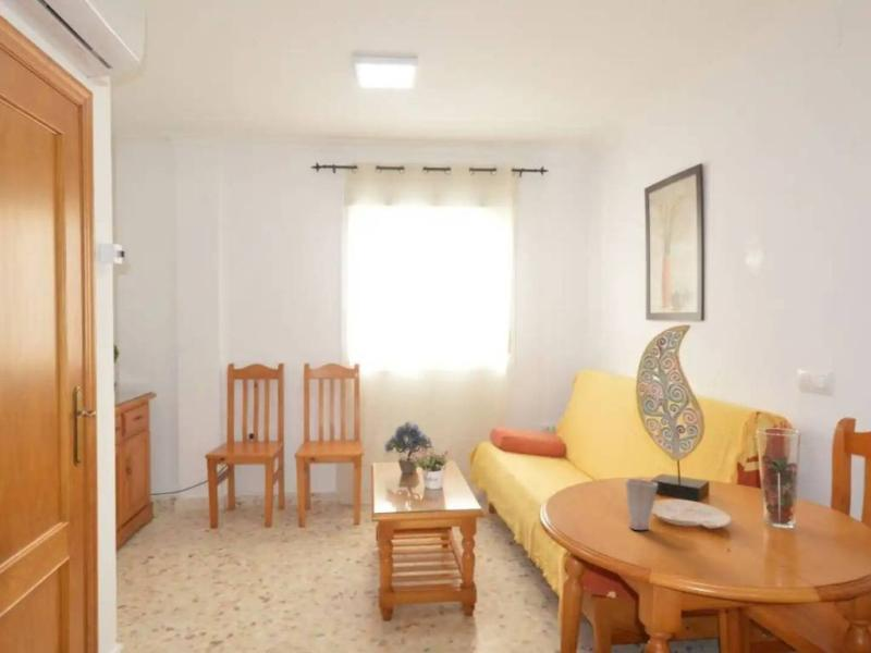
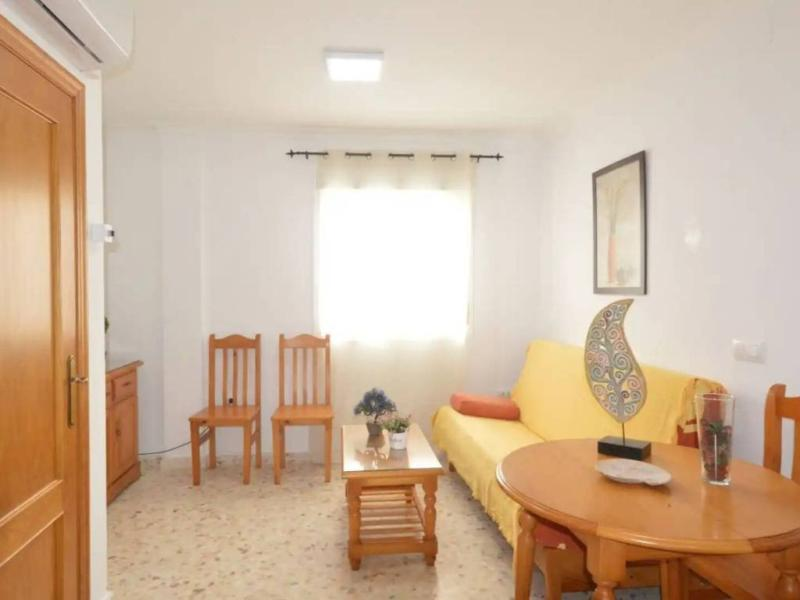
- cup (641, 504)
